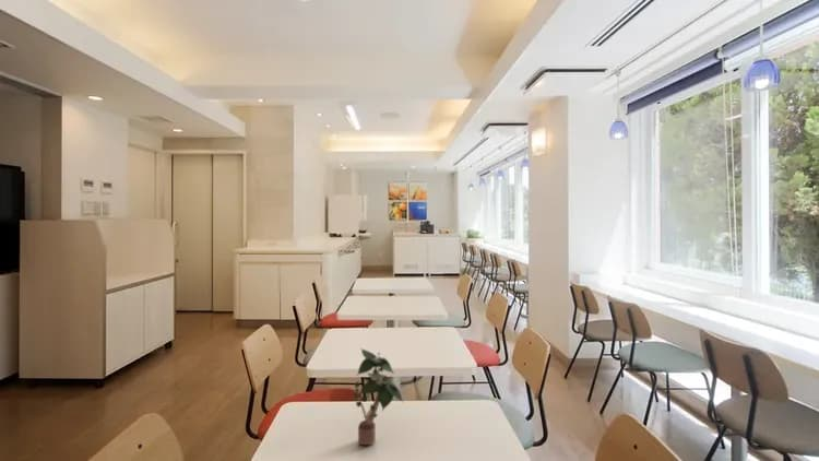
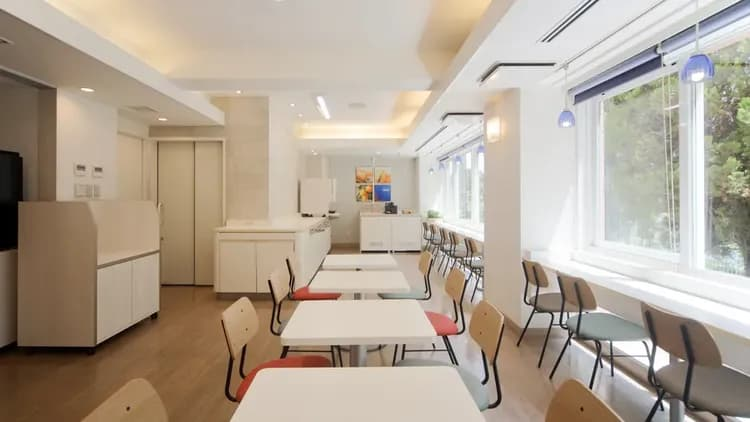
- potted plant (379, 391)
